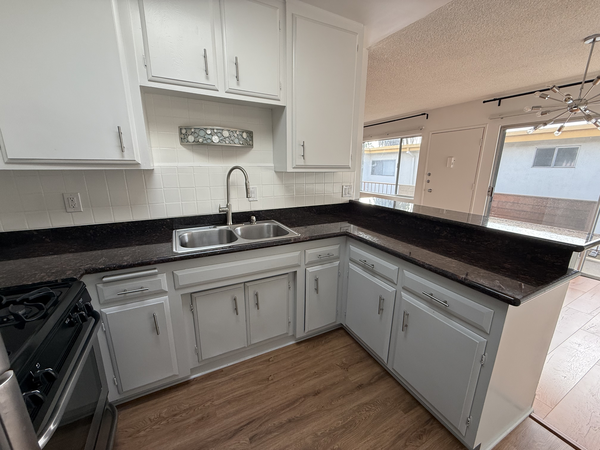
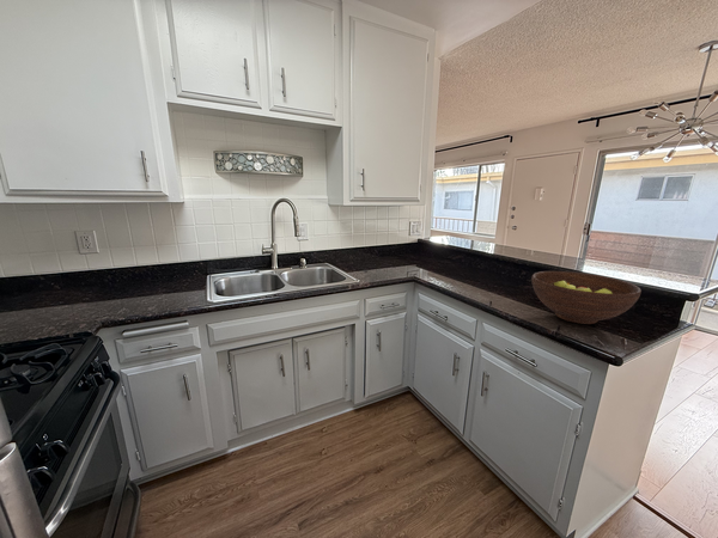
+ fruit bowl (578, 300)
